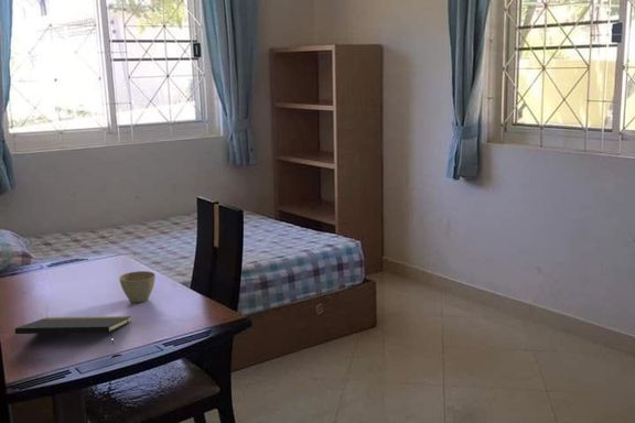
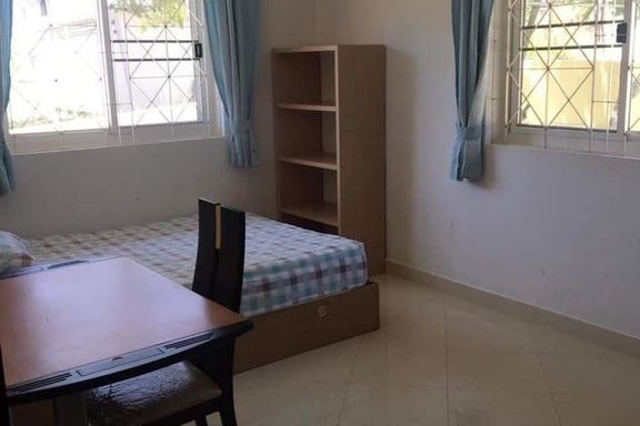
- notepad (75, 324)
- flower pot (138, 288)
